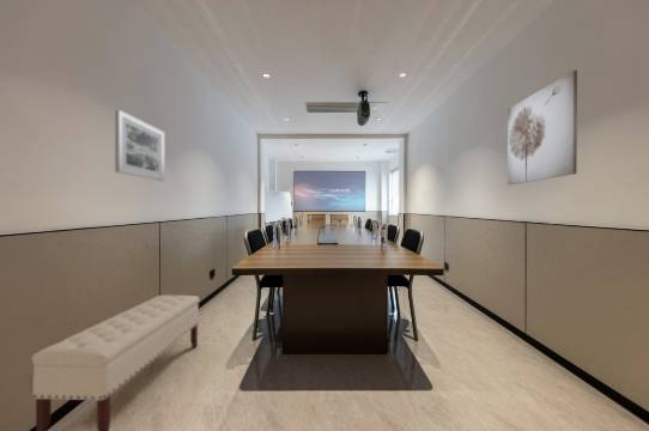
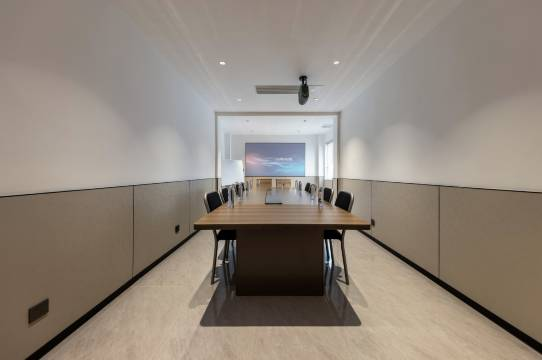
- bench (137, 348)
- wall art (536, 135)
- wall art (142, 150)
